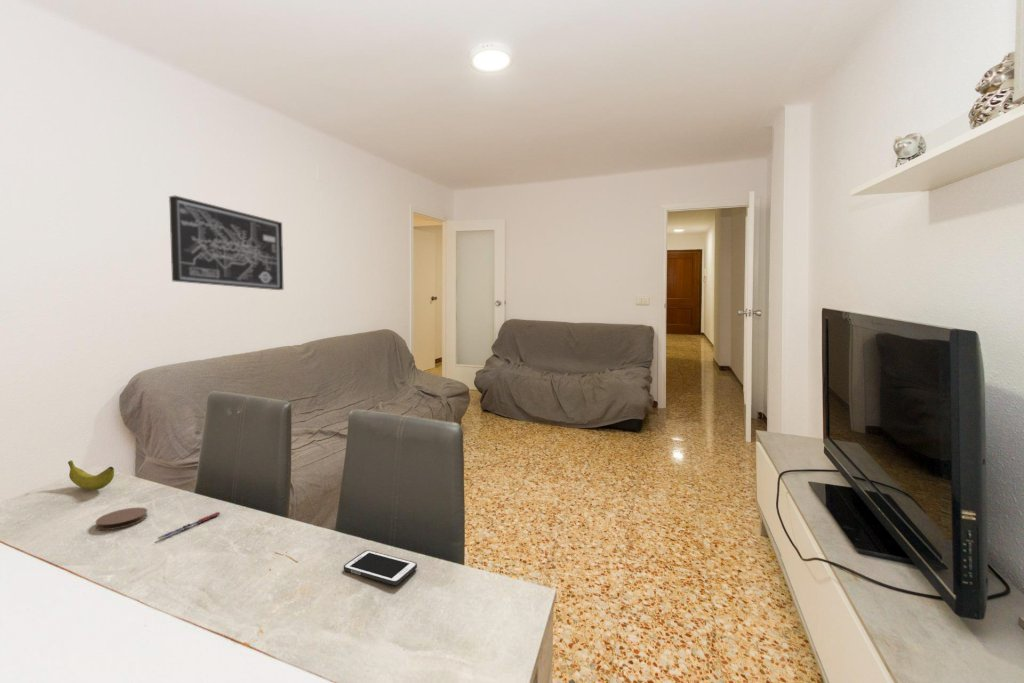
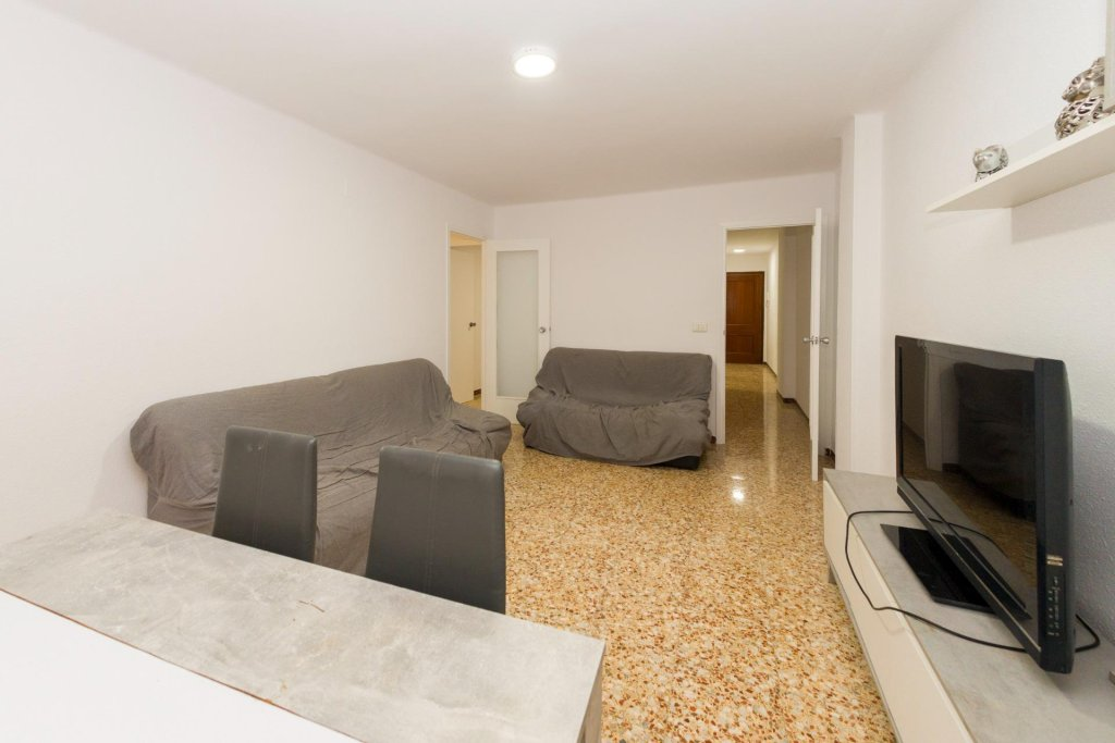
- pen (190, 524)
- banana (90, 476)
- cell phone (380, 566)
- wall art (233, 248)
- coaster (122, 518)
